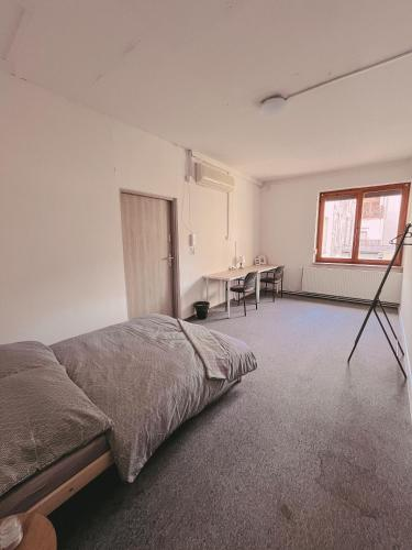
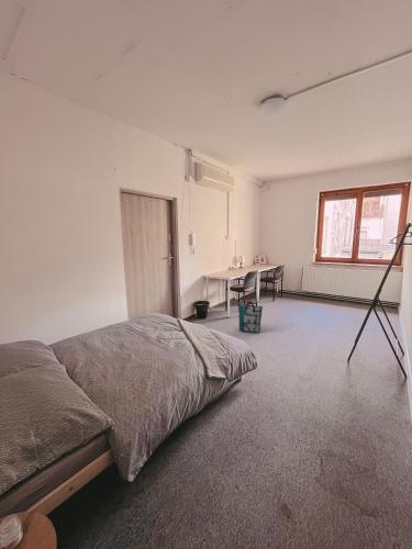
+ tote bag (249, 315)
